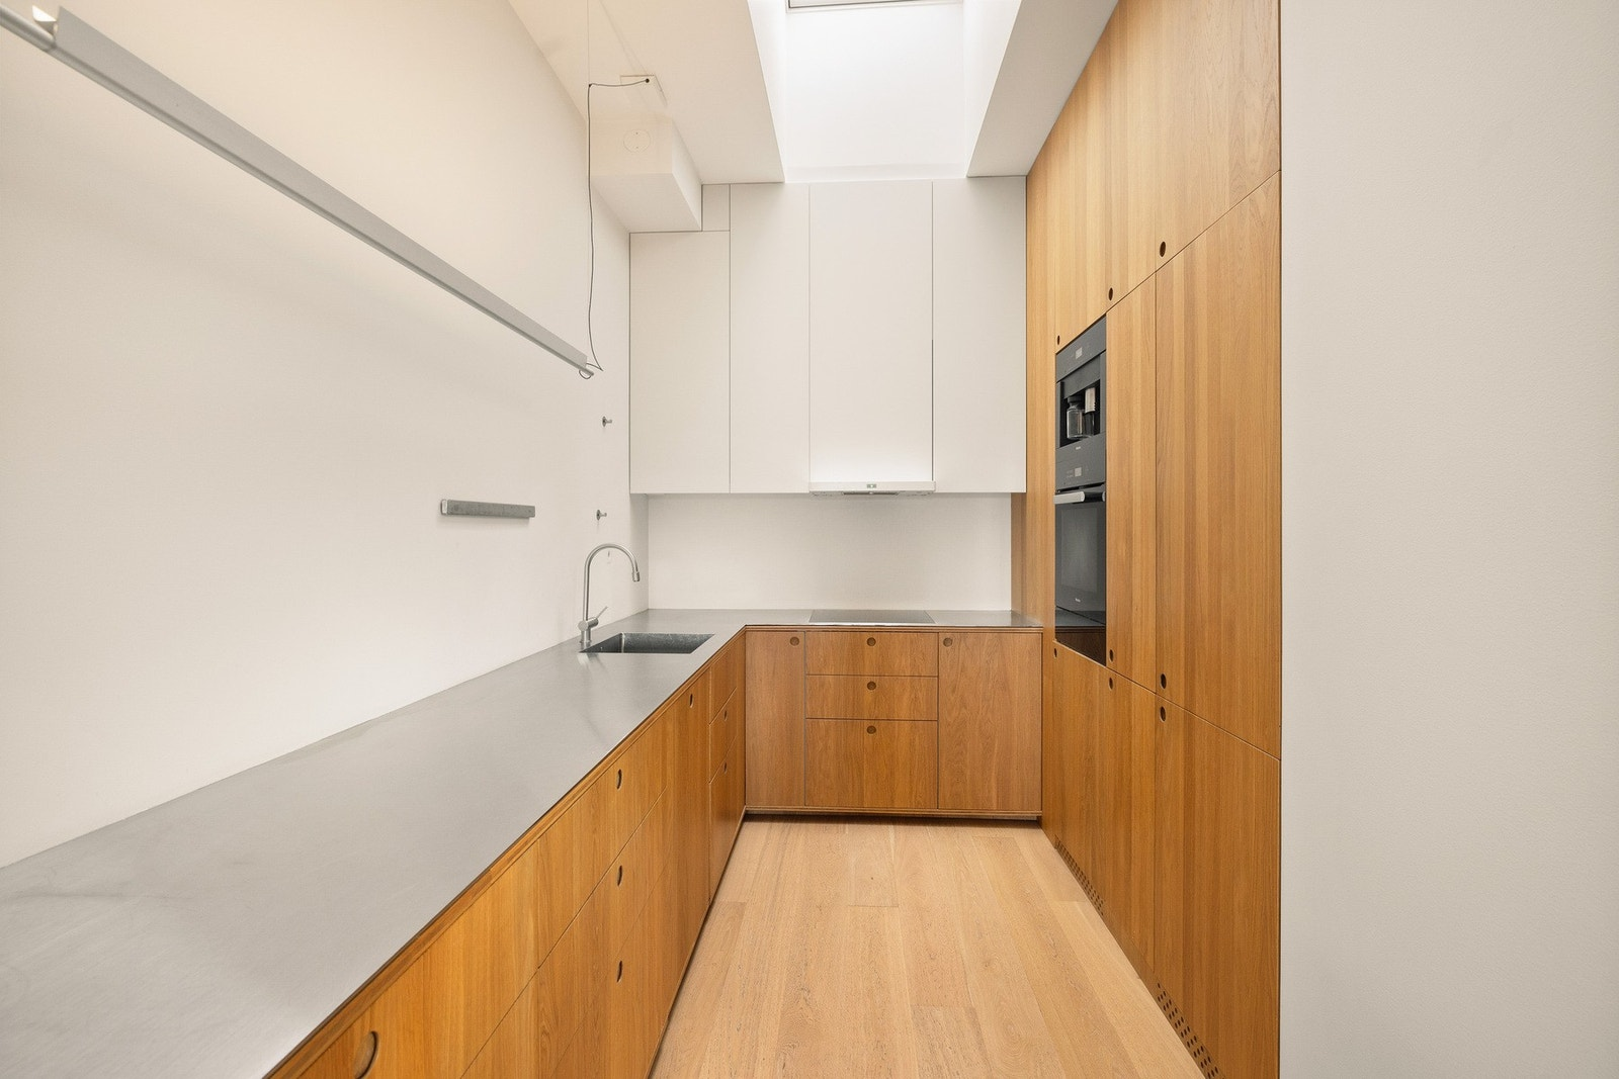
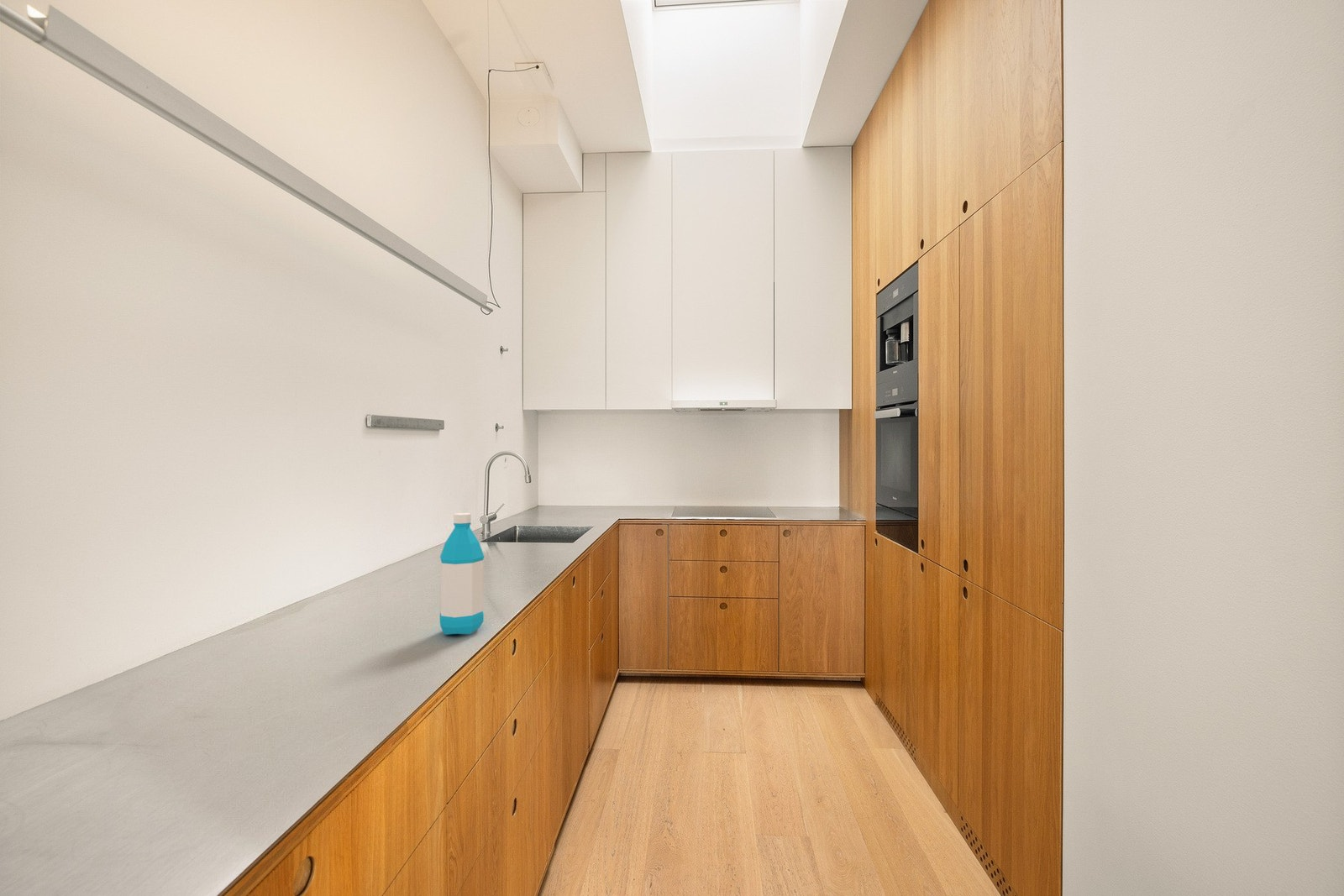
+ water bottle (462, 572)
